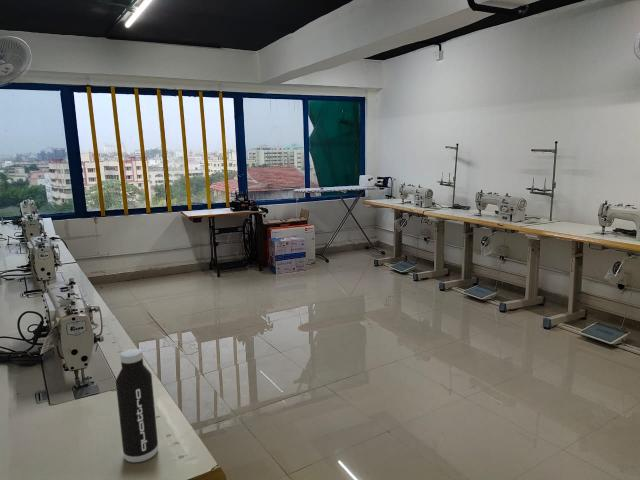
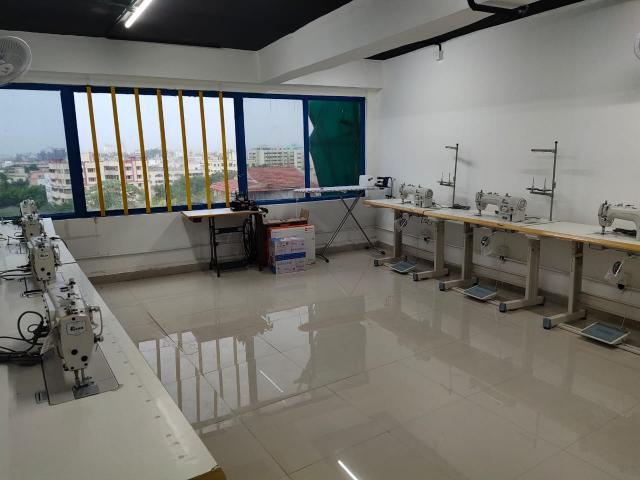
- water bottle (136, 403)
